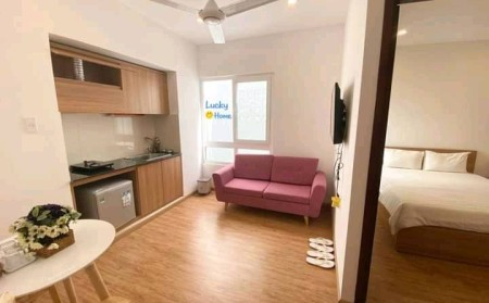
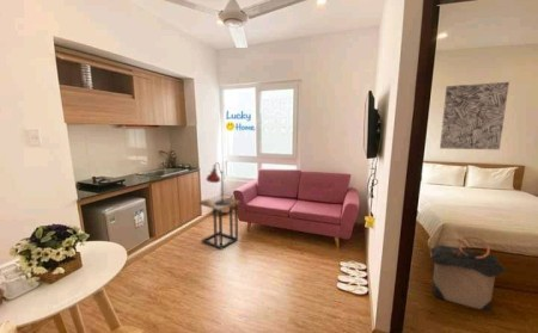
+ wall art (472, 117)
+ laundry hamper (461, 269)
+ lamp (218, 181)
+ side table (220, 221)
